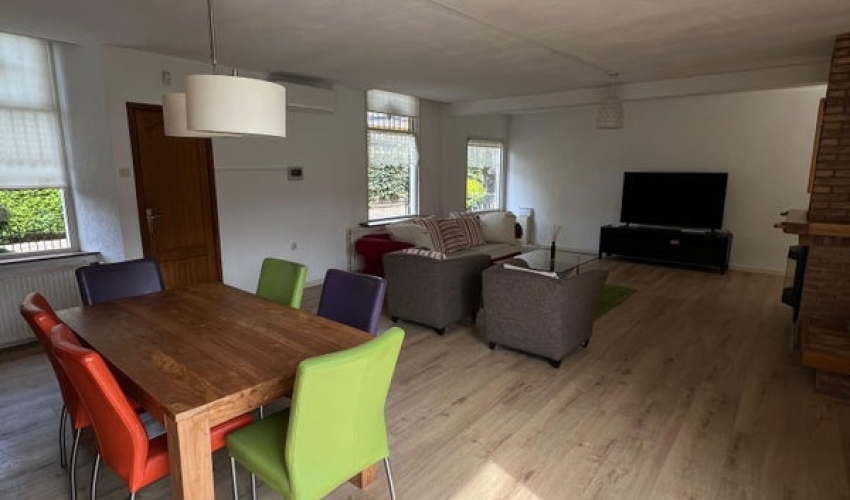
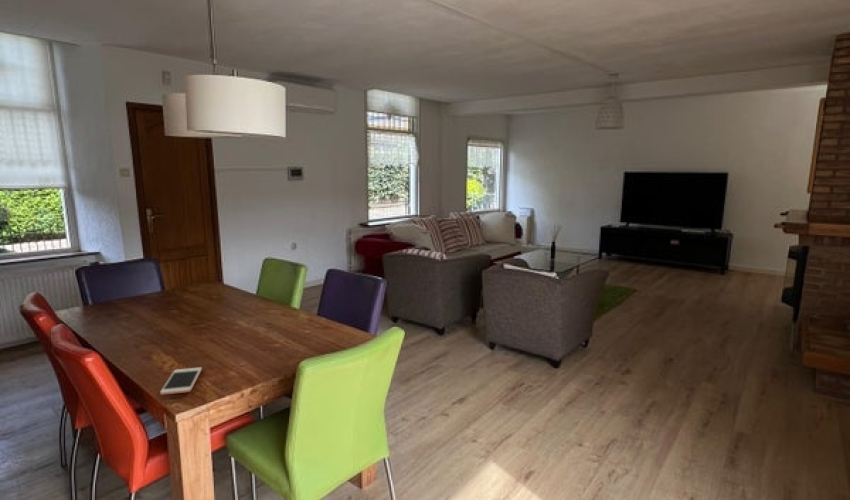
+ cell phone (182, 380)
